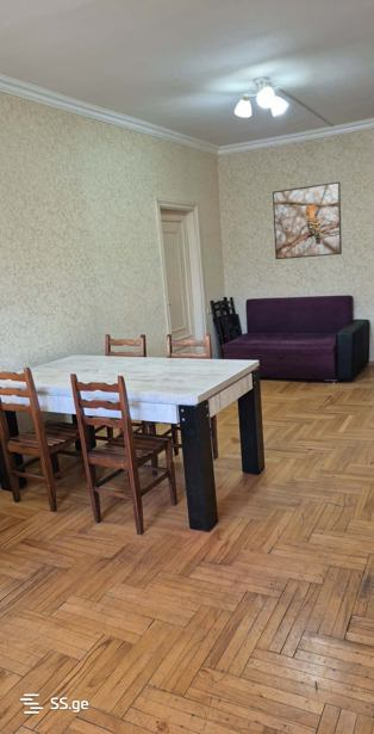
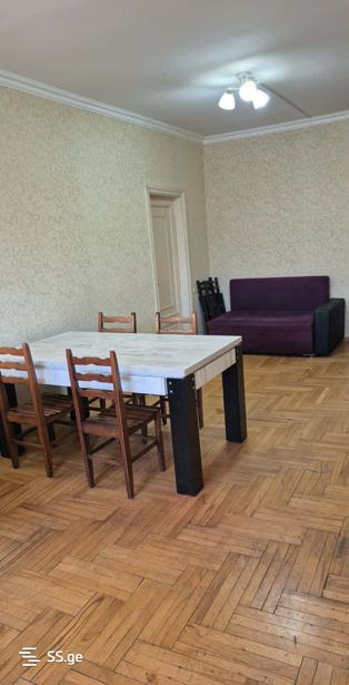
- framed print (306, 222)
